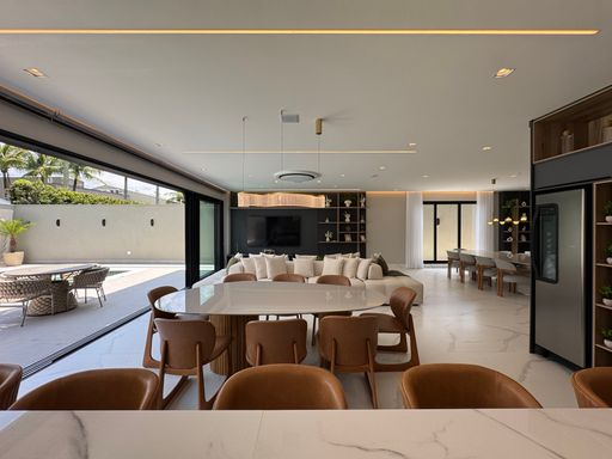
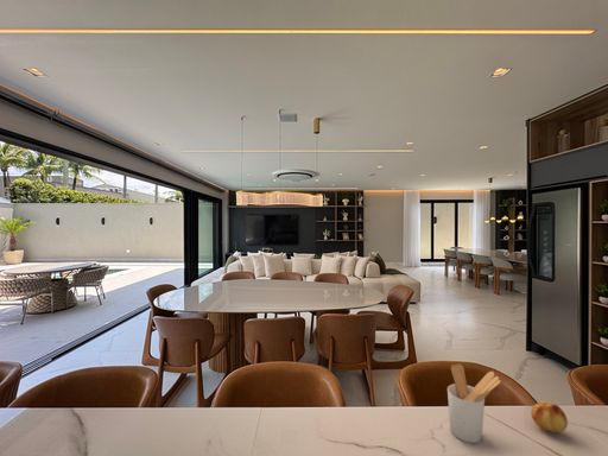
+ utensil holder (474, 403)
+ fruit (549, 416)
